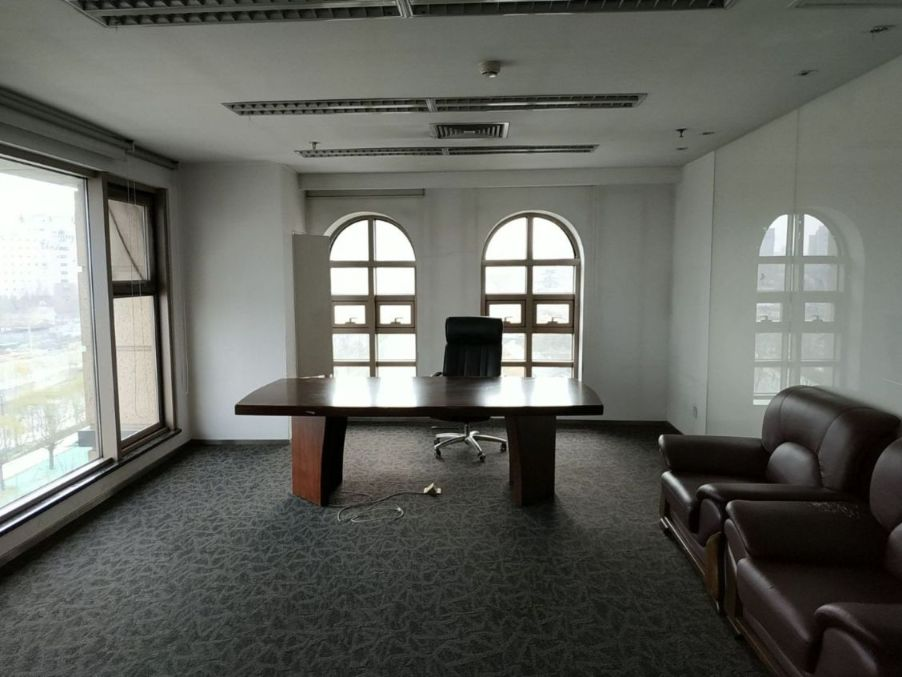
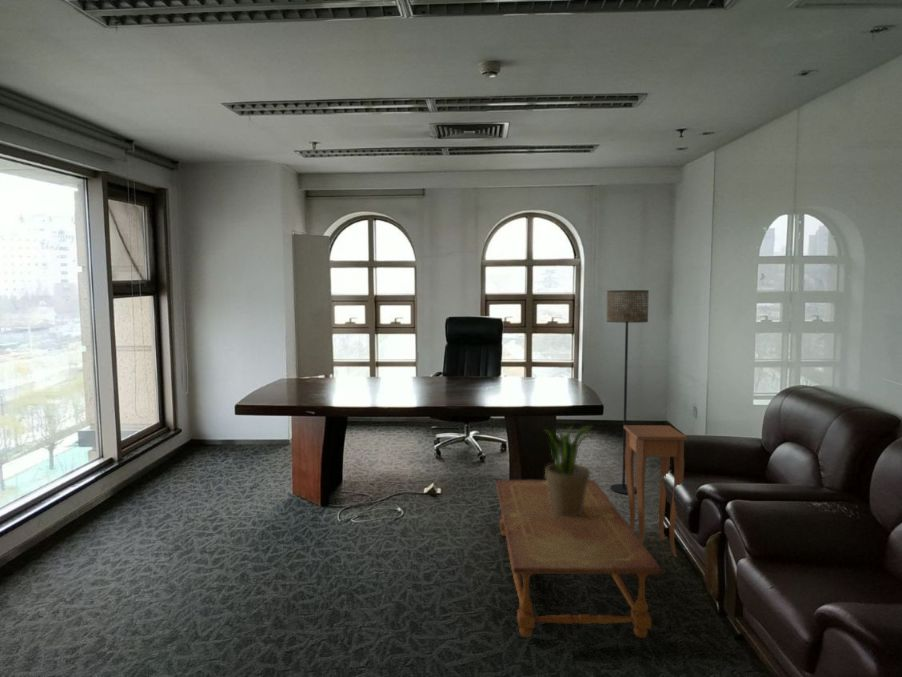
+ coffee table (561, 546)
+ potted plant (569, 466)
+ side table (660, 490)
+ floor lamp (625, 391)
